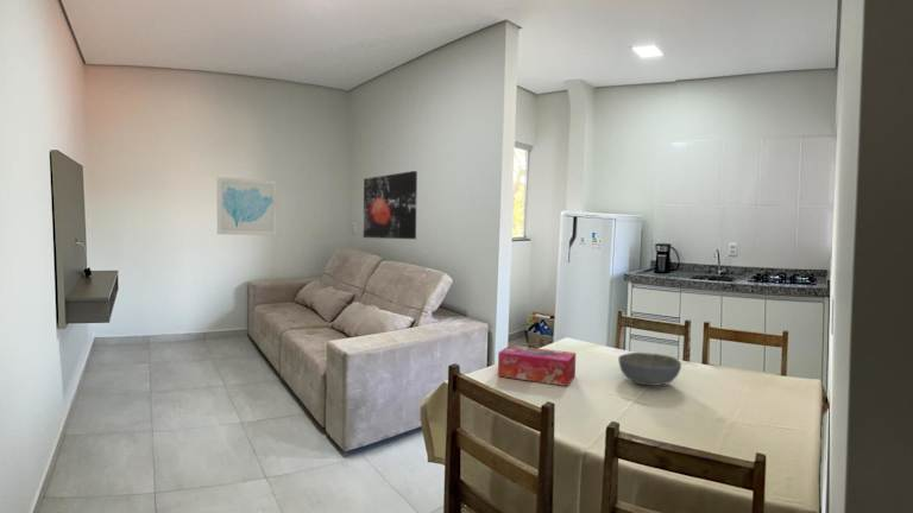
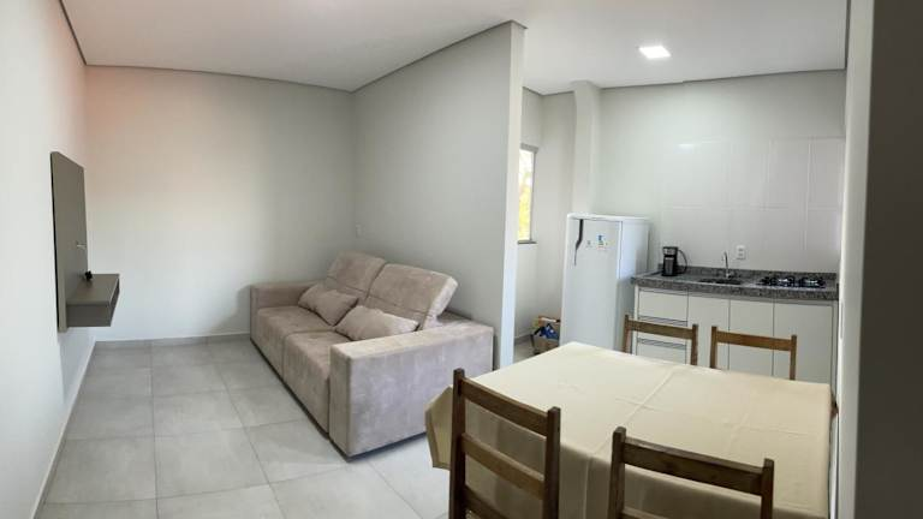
- bowl (648, 370)
- wall art (247, 207)
- wall art (388, 207)
- tissue box (536, 363)
